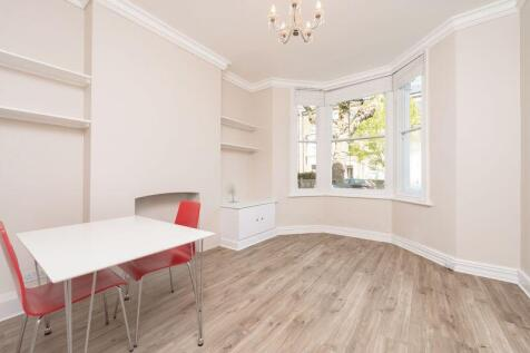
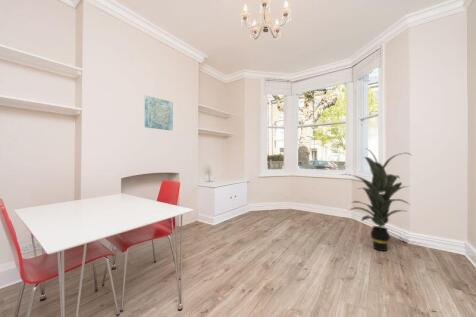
+ wall art (159, 113)
+ indoor plant (376, 197)
